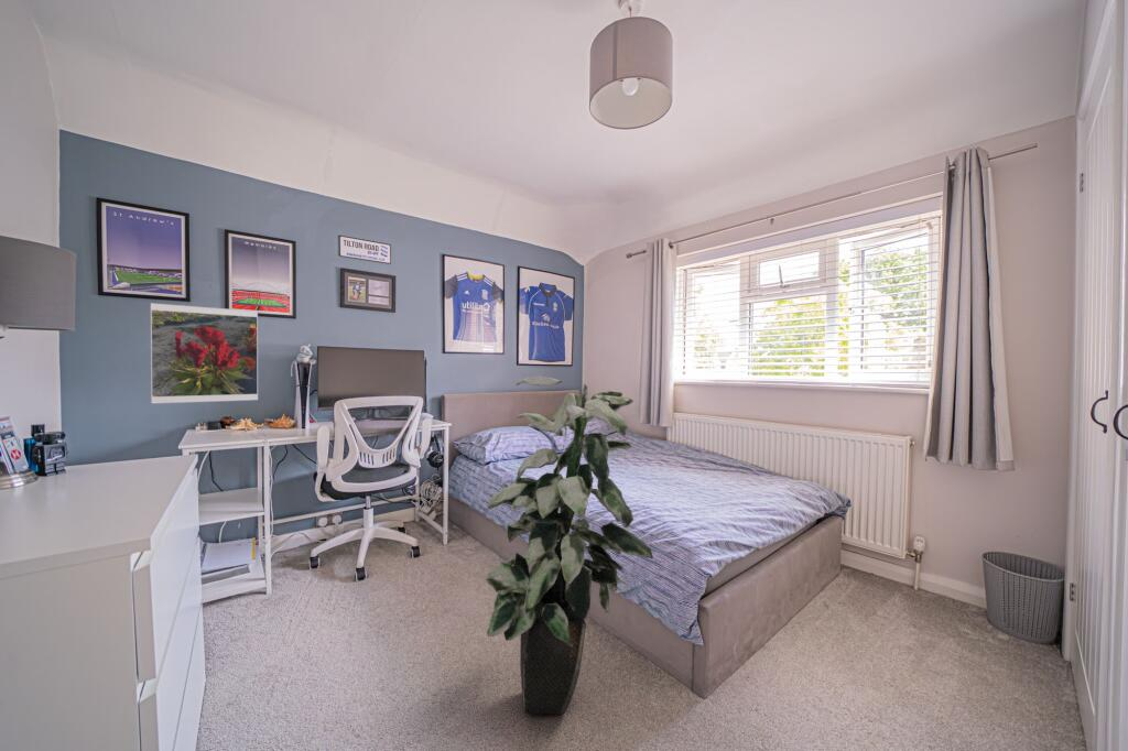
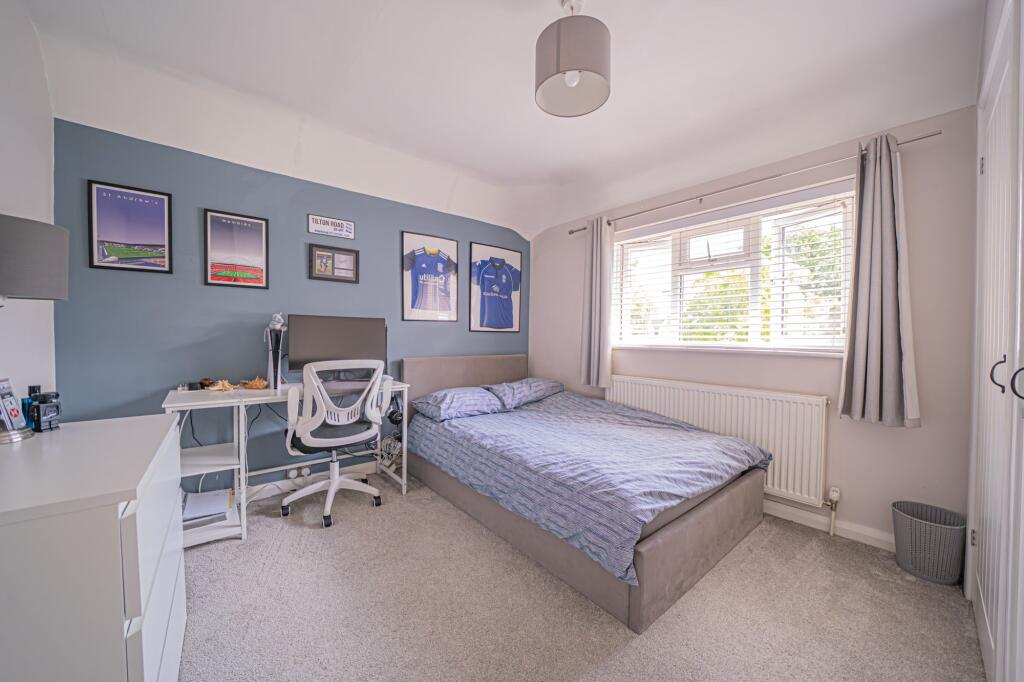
- indoor plant (557, 534)
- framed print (207, 355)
